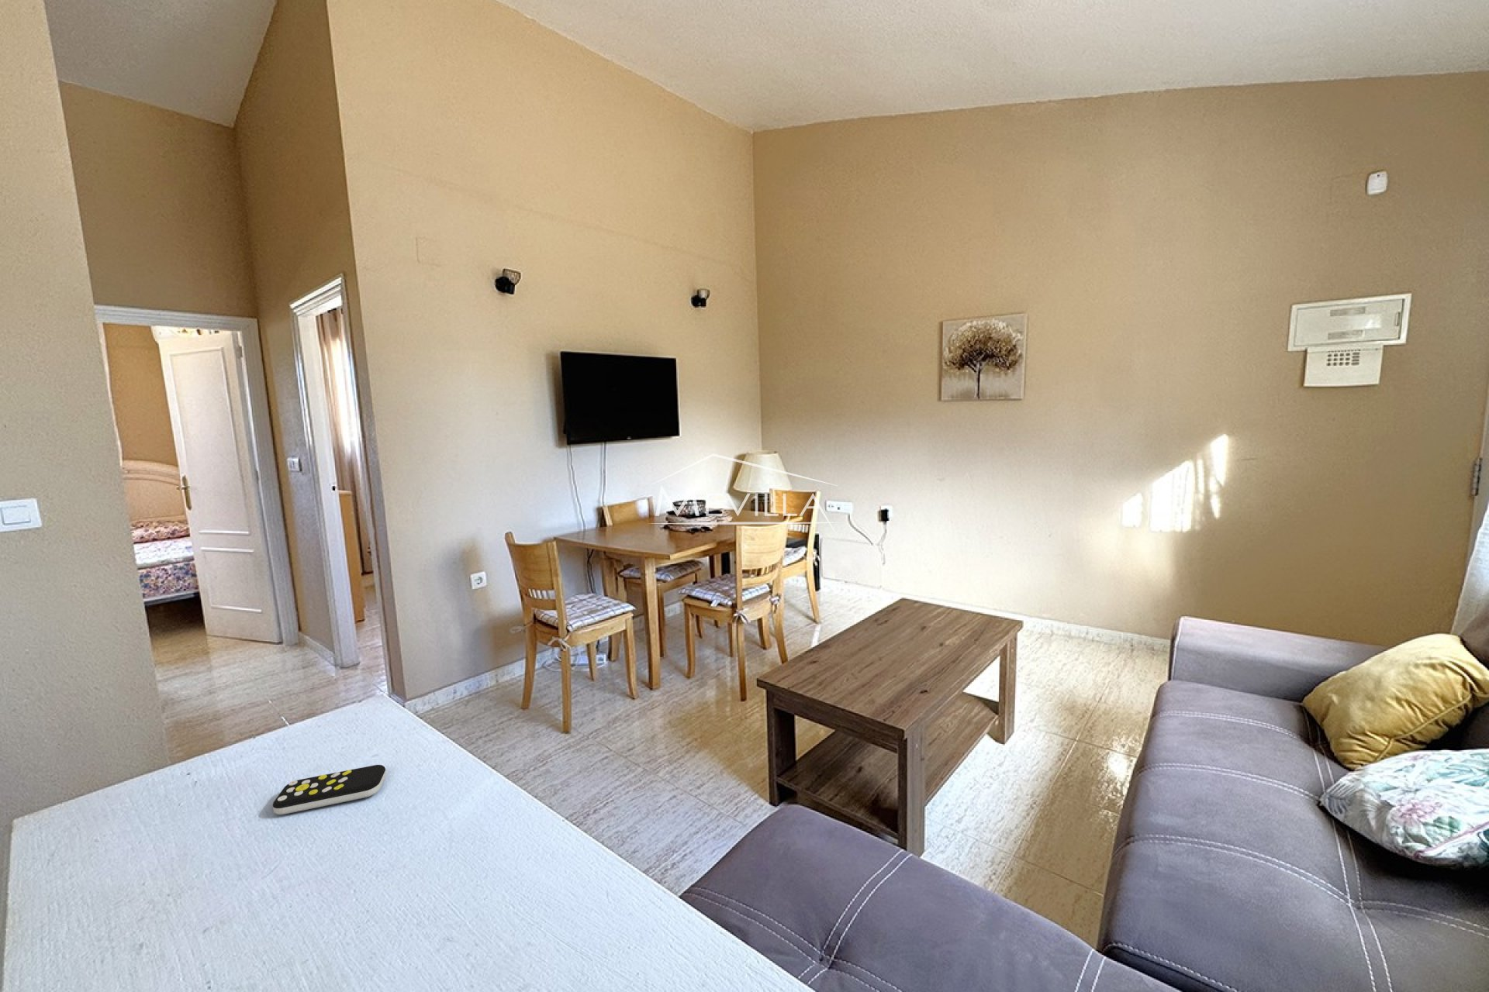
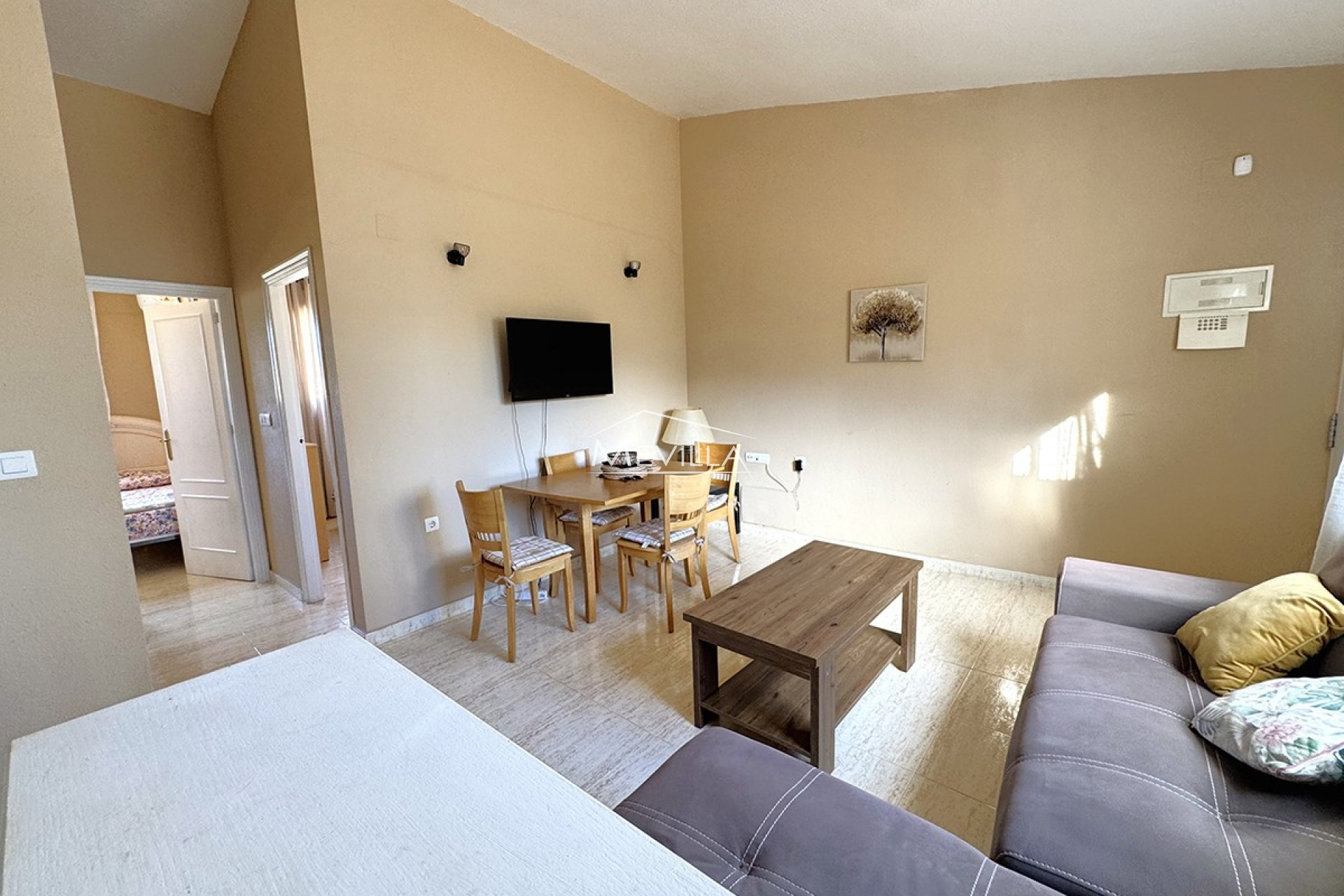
- remote control (332, 787)
